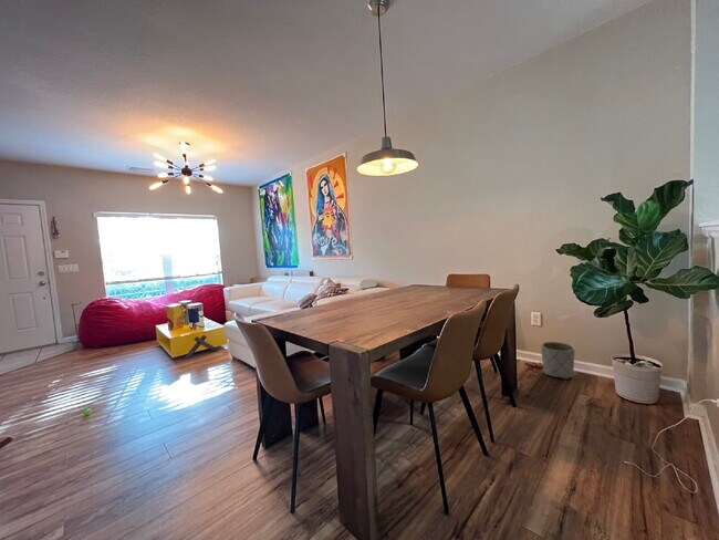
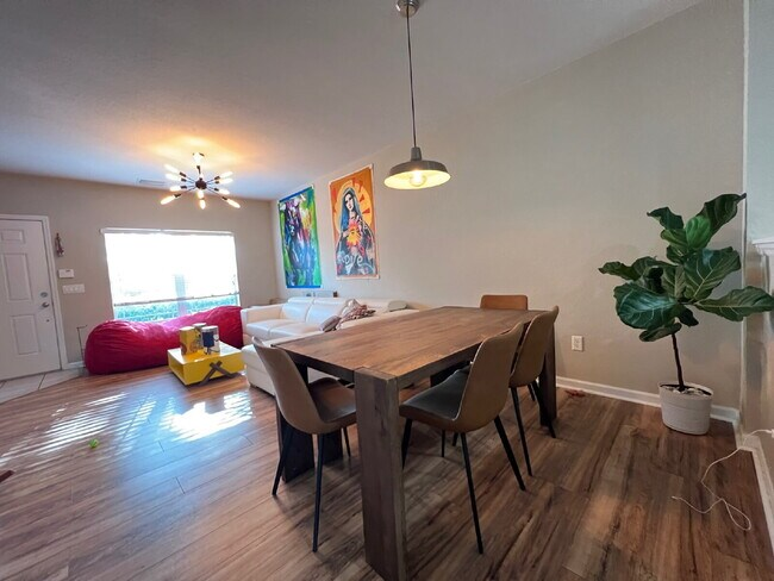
- planter (558, 360)
